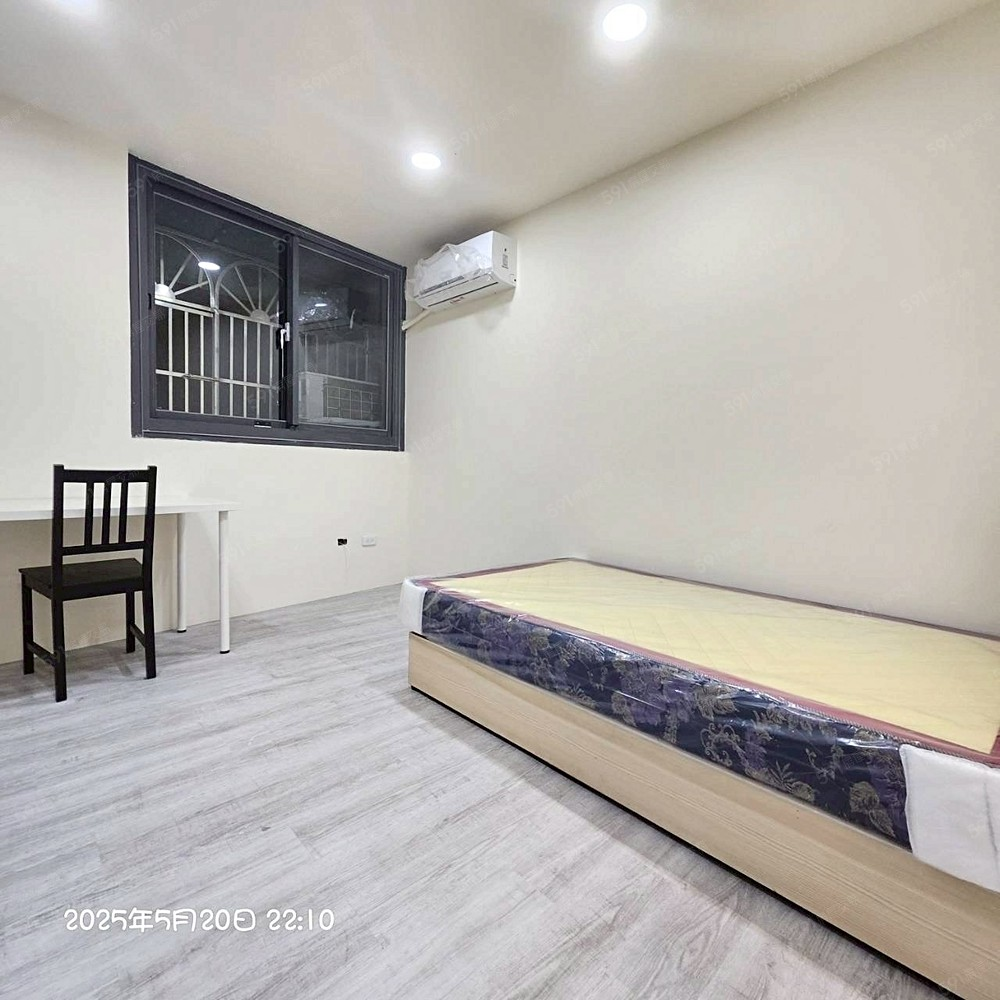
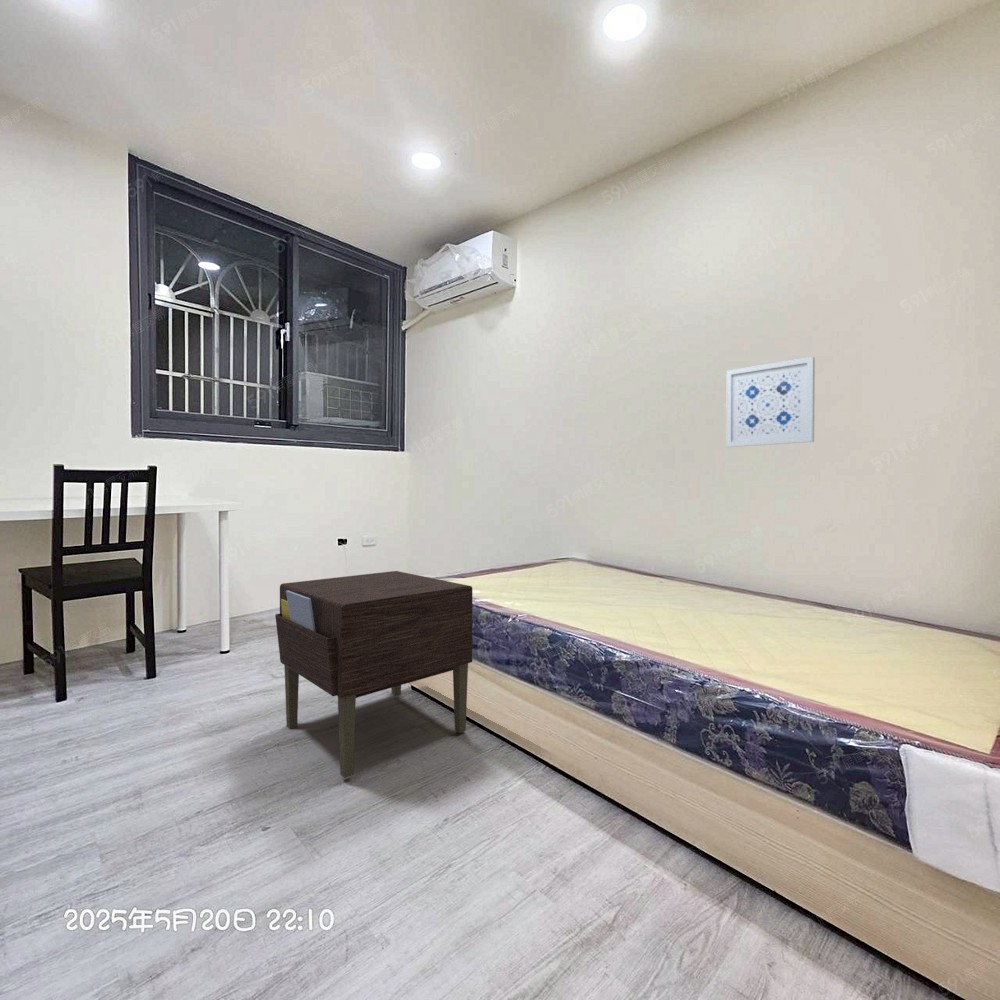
+ nightstand (370, 657)
+ wall art (768, 404)
